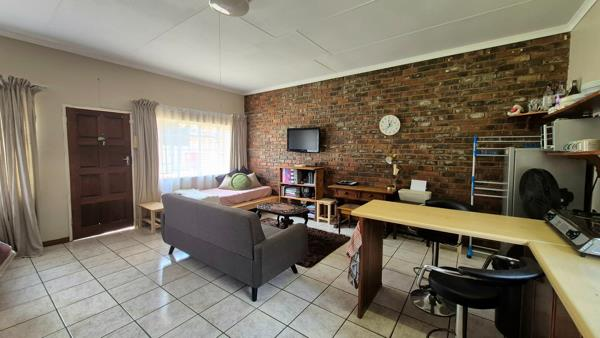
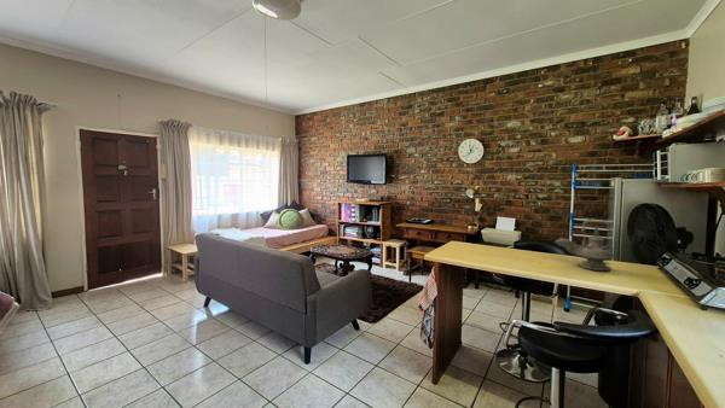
+ teapot (584, 243)
